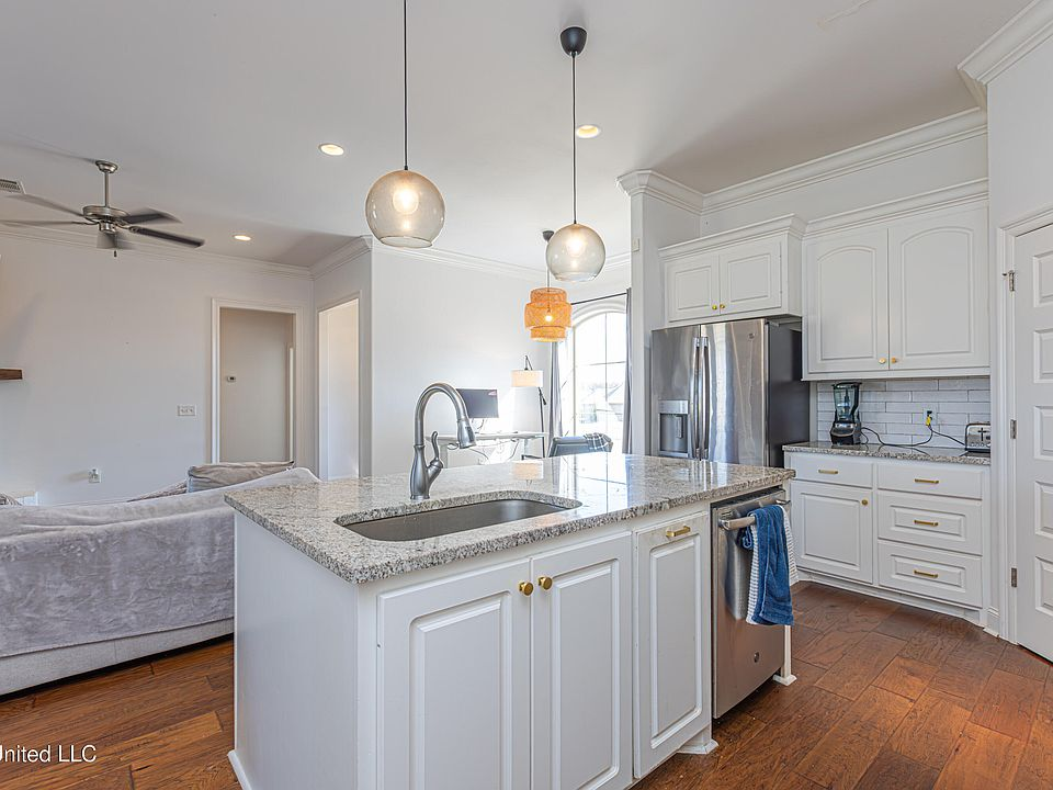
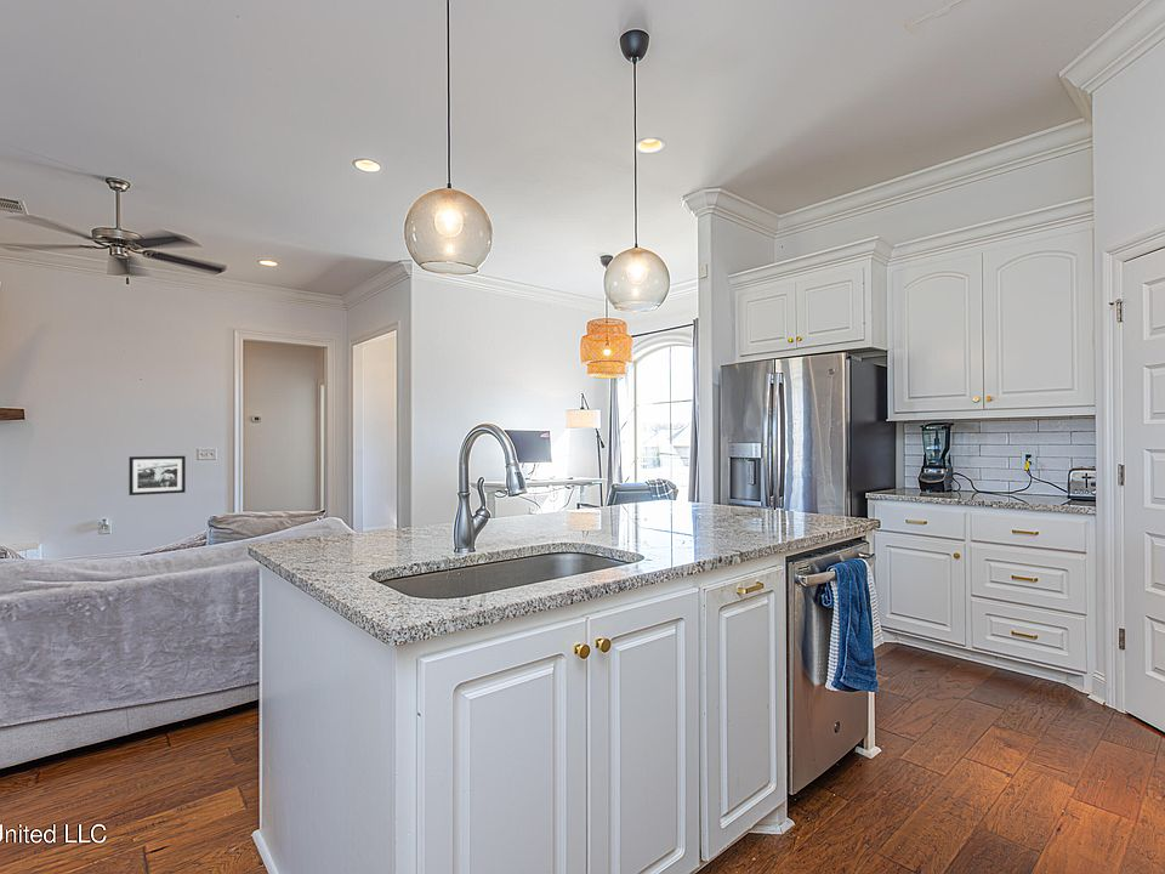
+ picture frame (158, 475)
